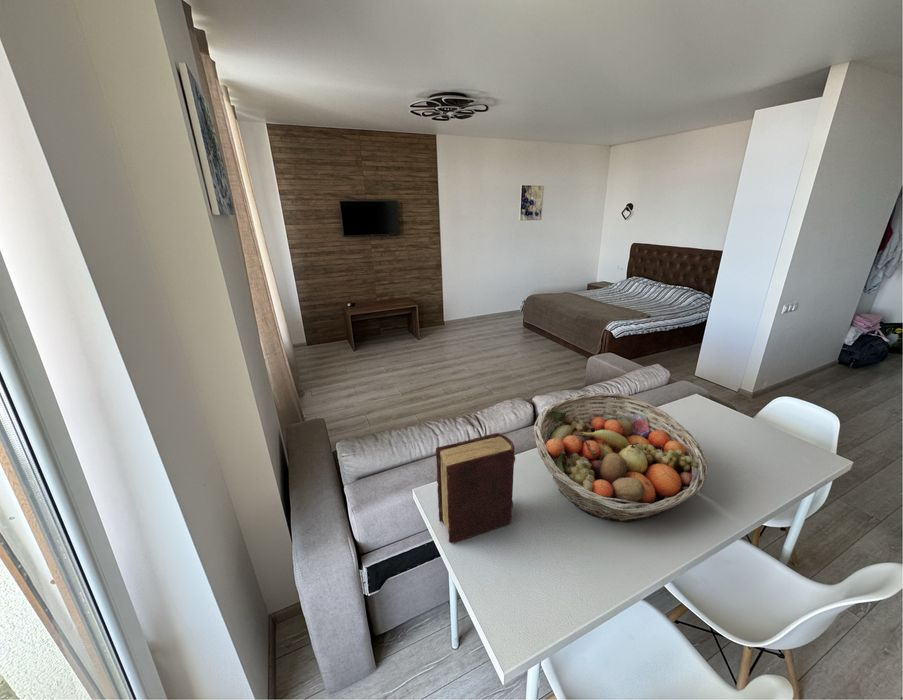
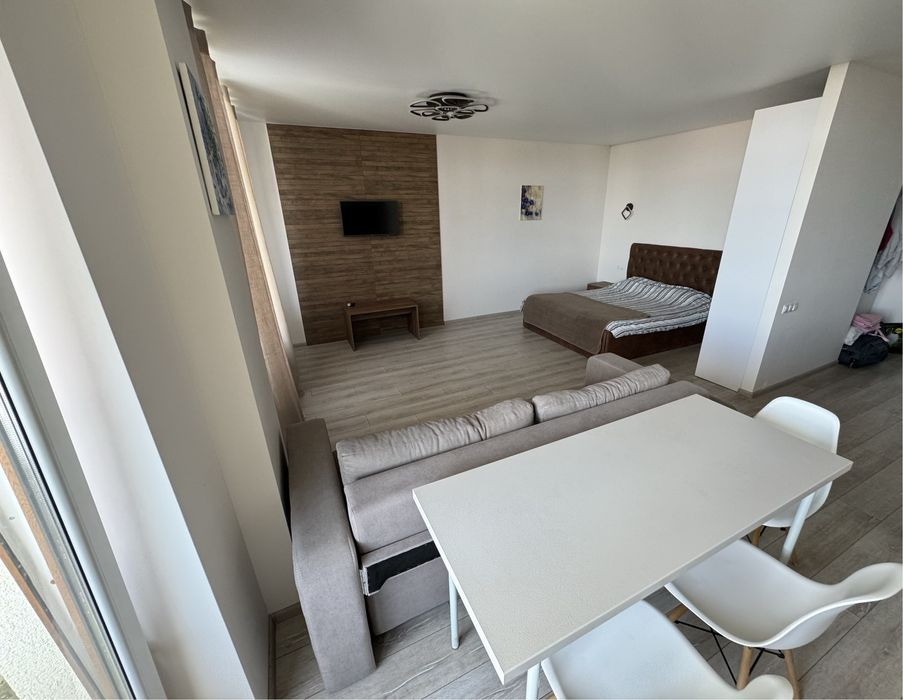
- fruit basket (615, 452)
- diary (477, 485)
